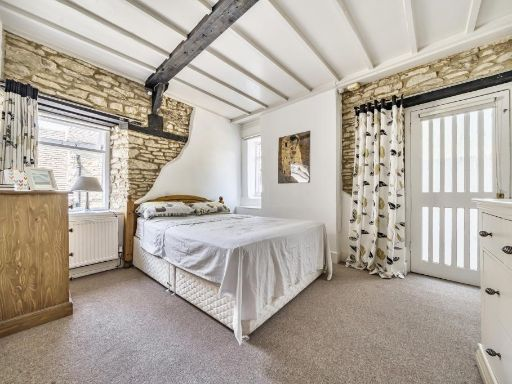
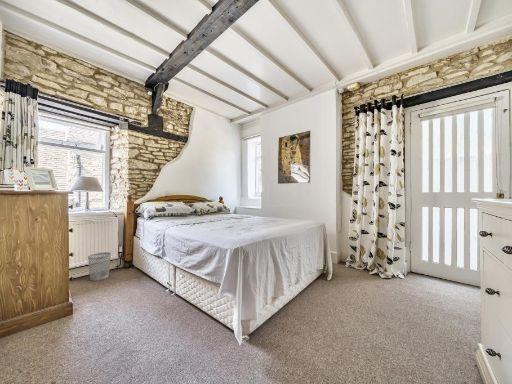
+ wastebasket (99, 266)
